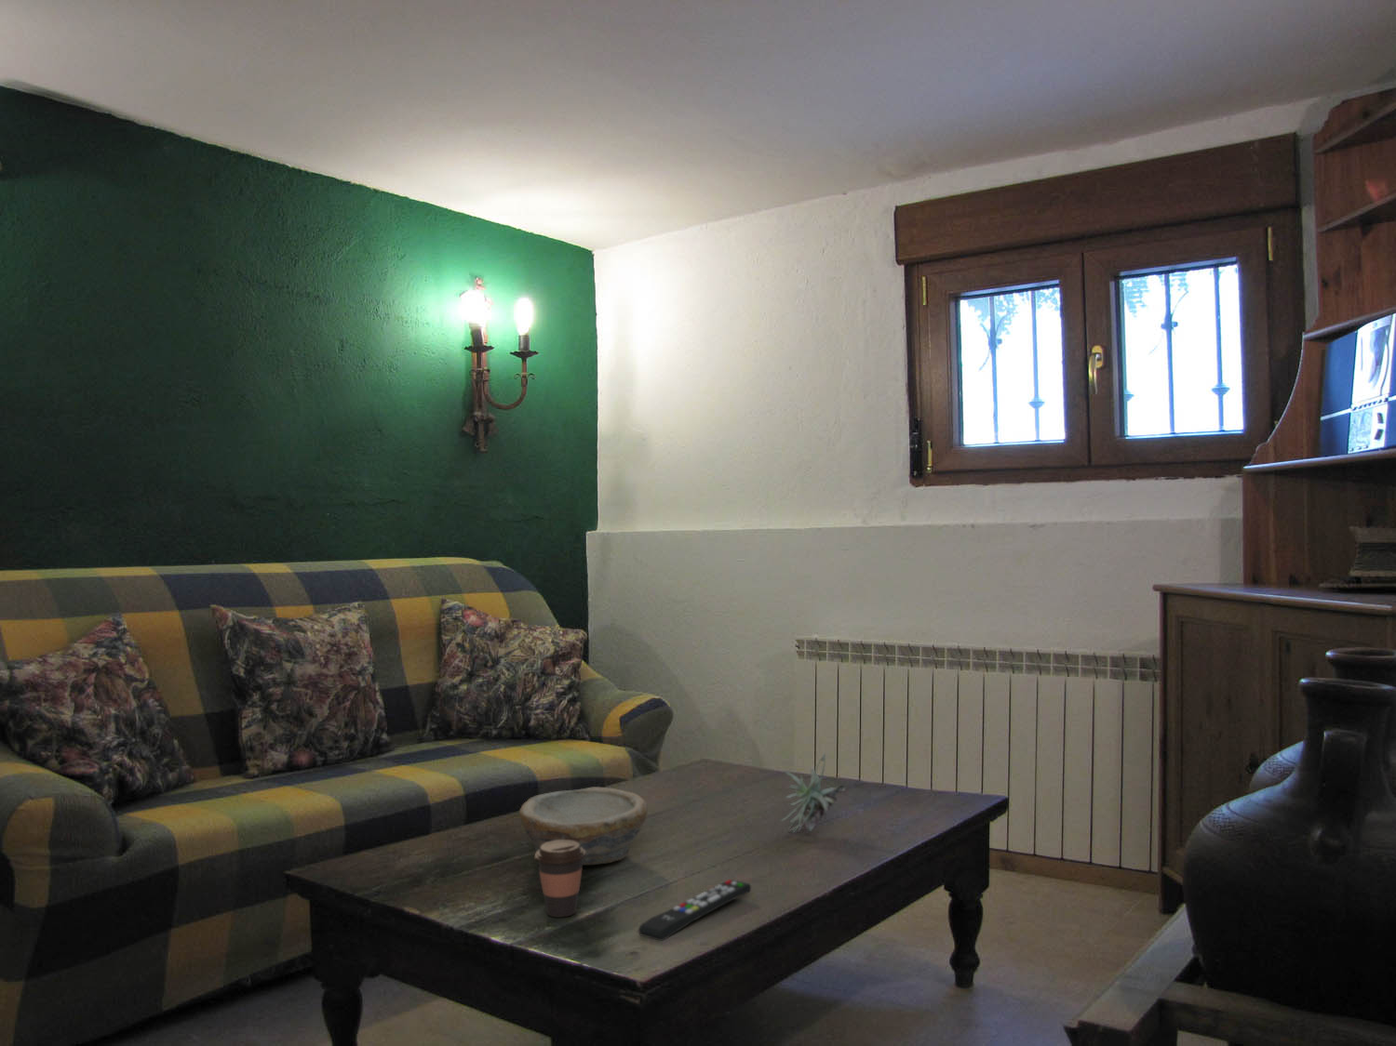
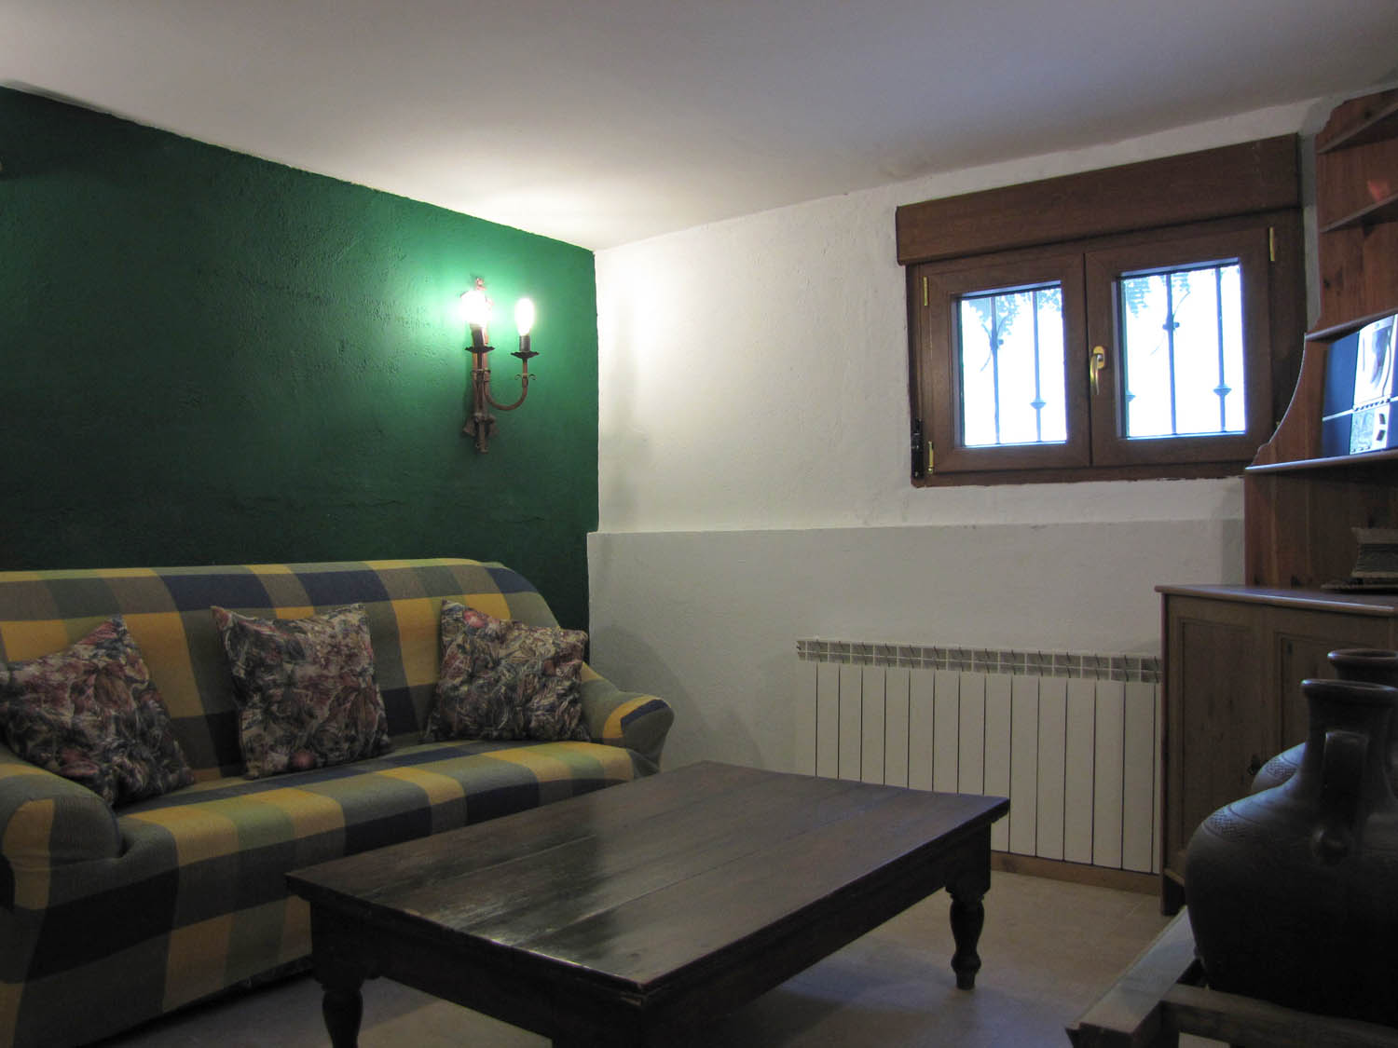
- coffee cup (561, 879)
- remote control (697, 908)
- succulent plant (811, 792)
- bowl (584, 831)
